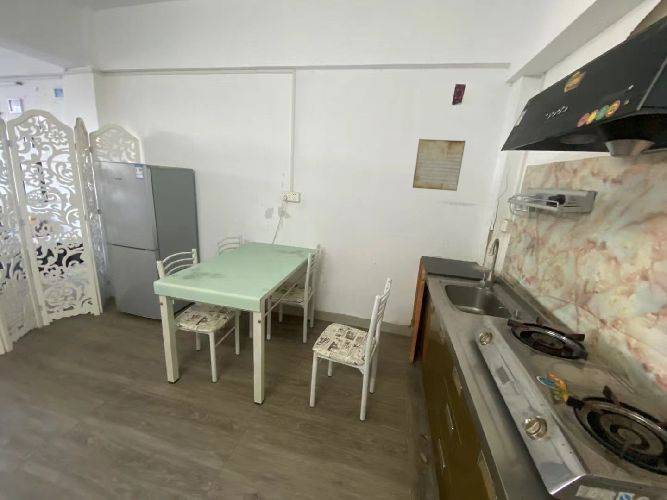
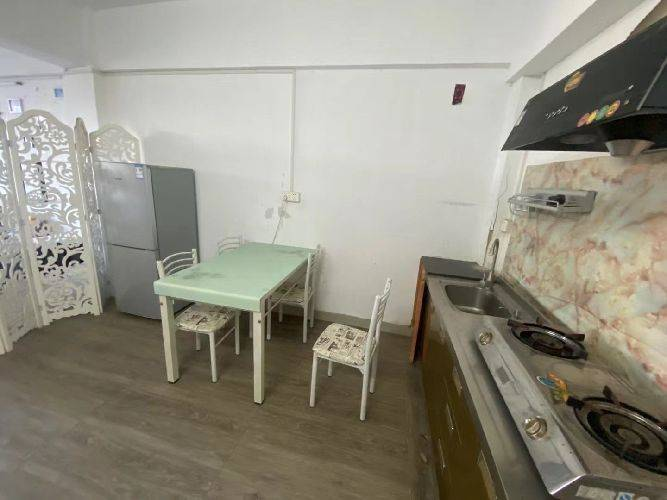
- periodic table (437, 165)
